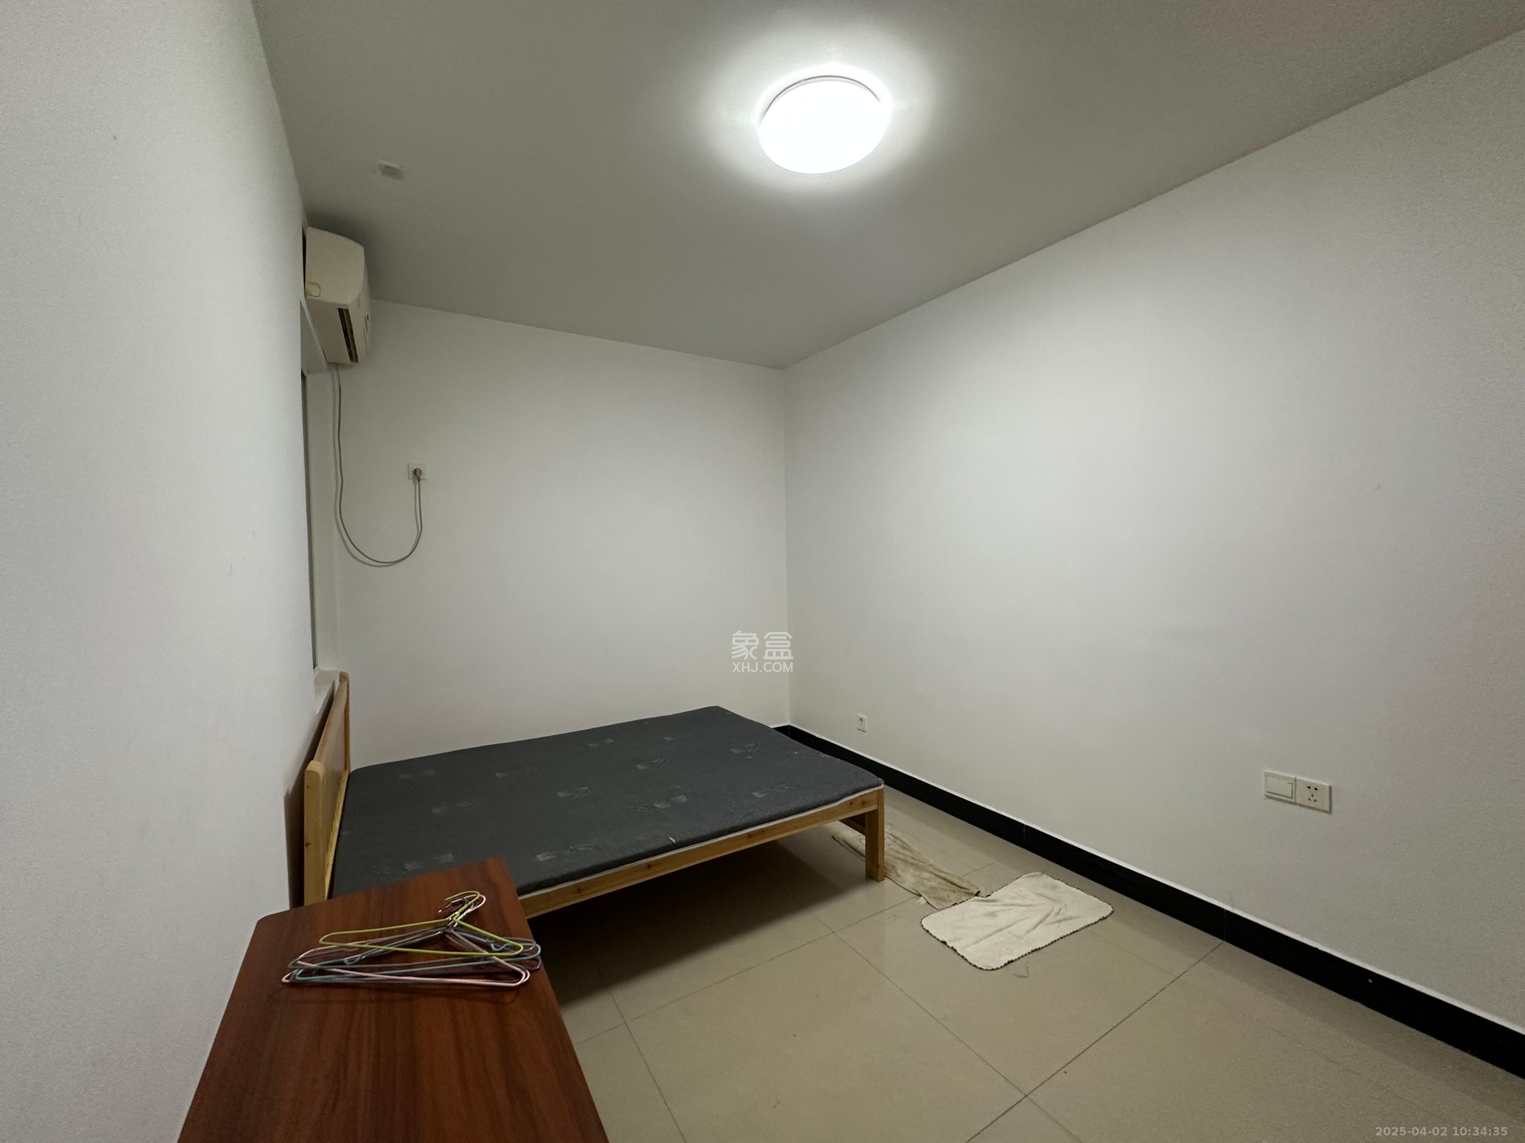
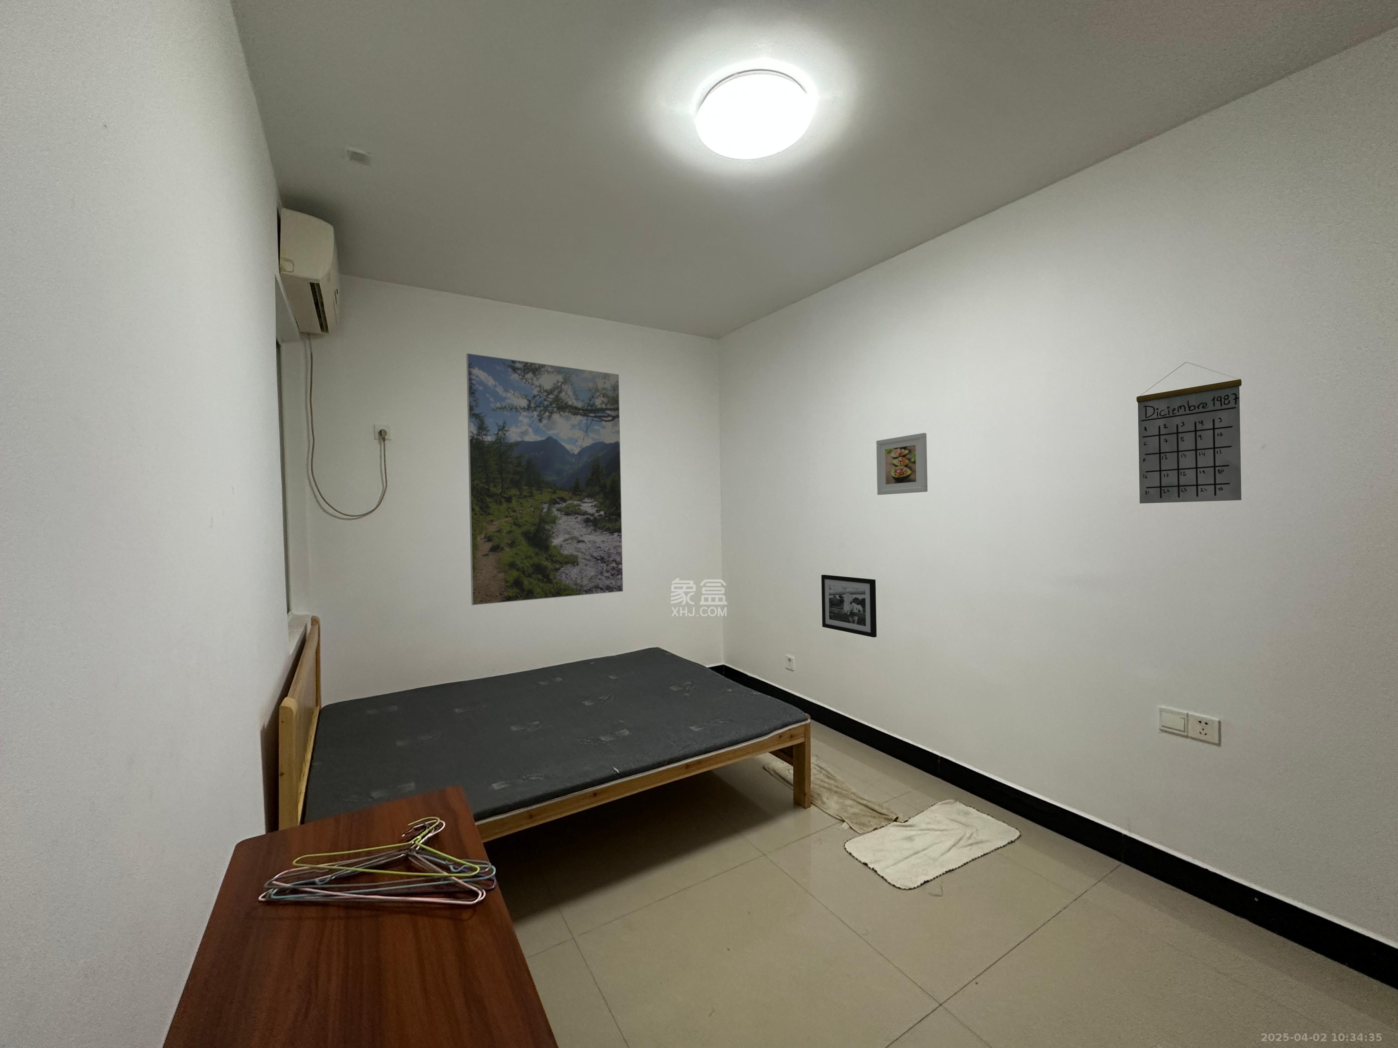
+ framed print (900, 465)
+ picture frame (848, 604)
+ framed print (550, 481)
+ calendar (1187, 432)
